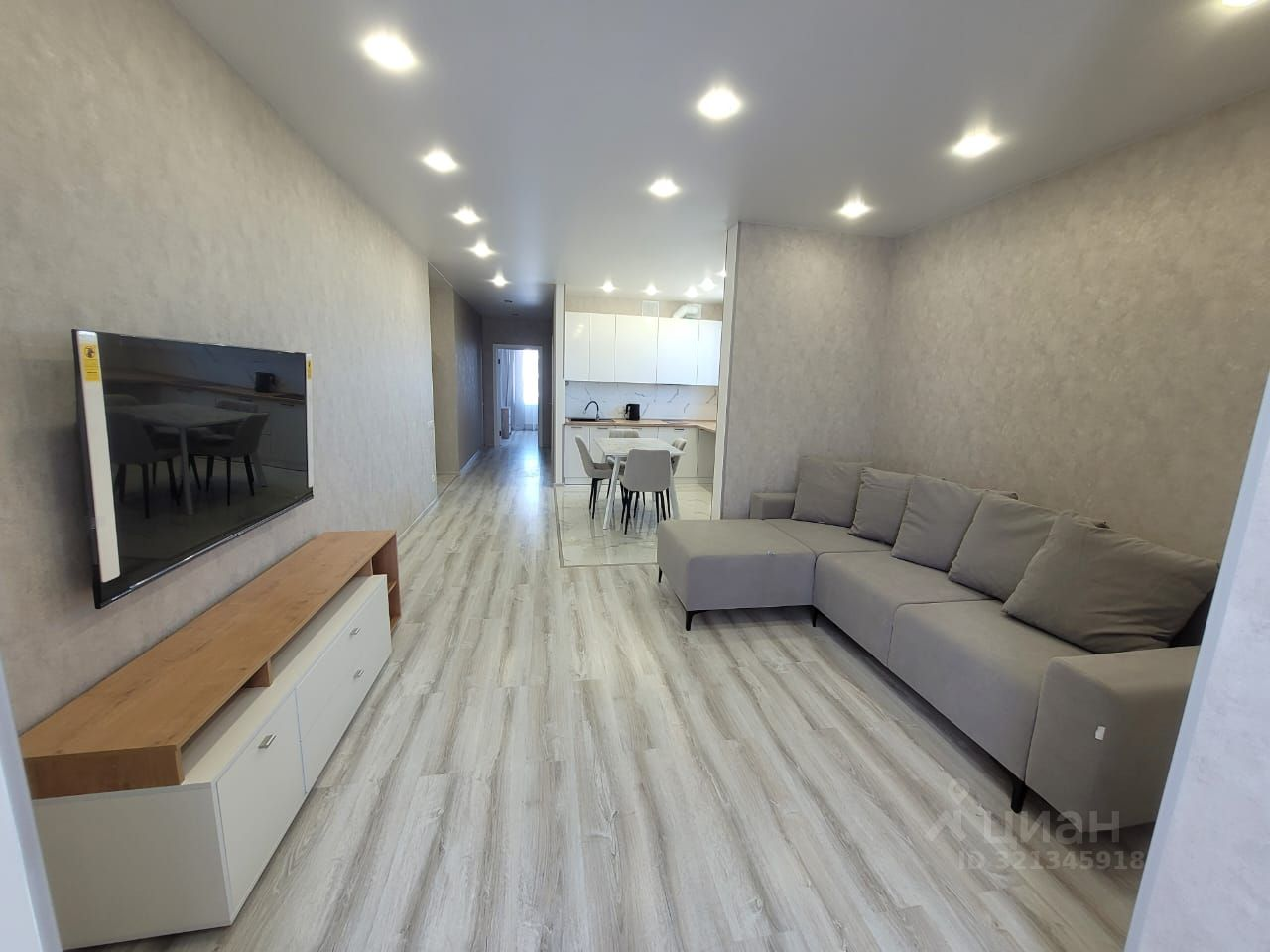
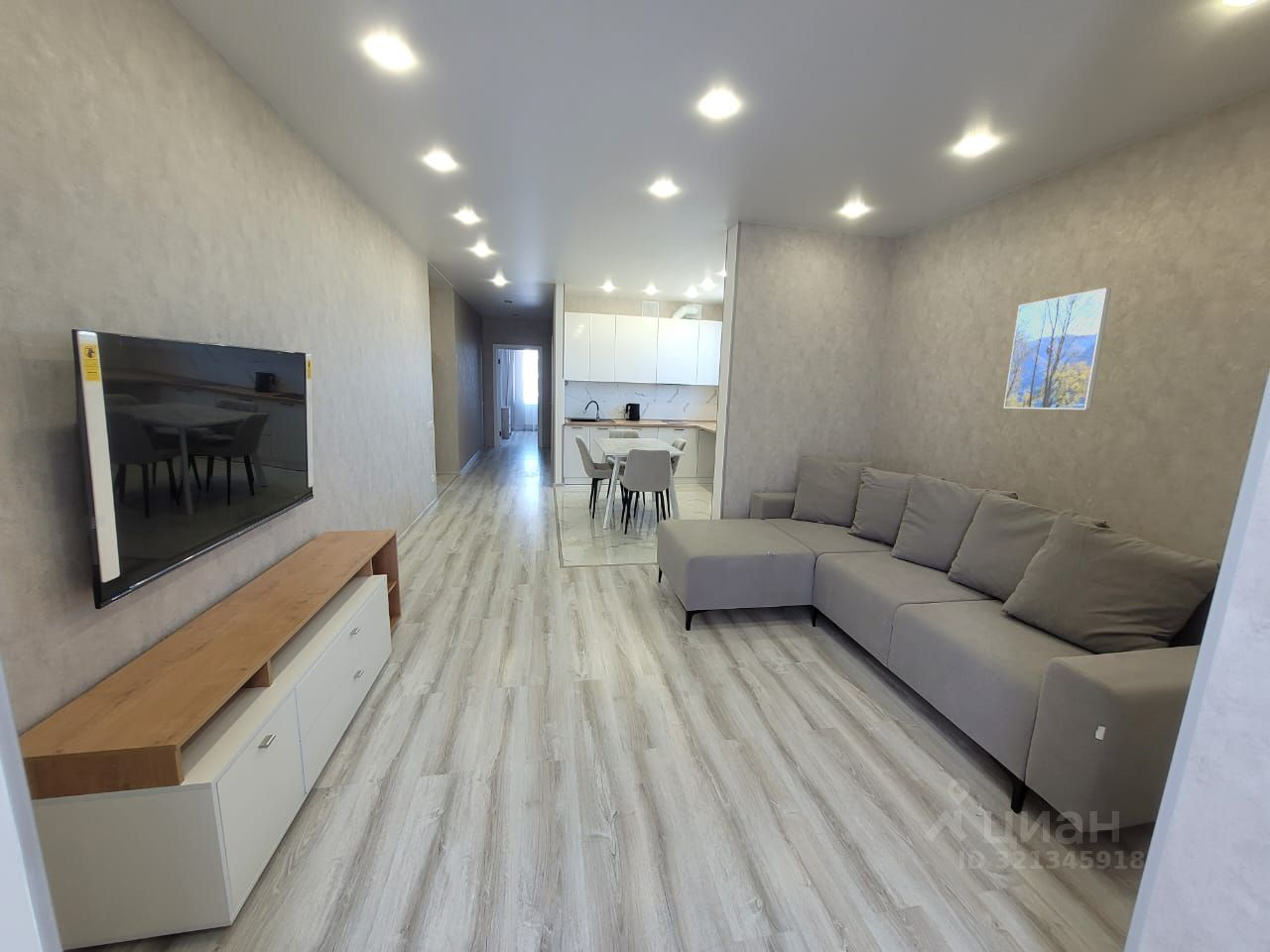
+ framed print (1052, 353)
